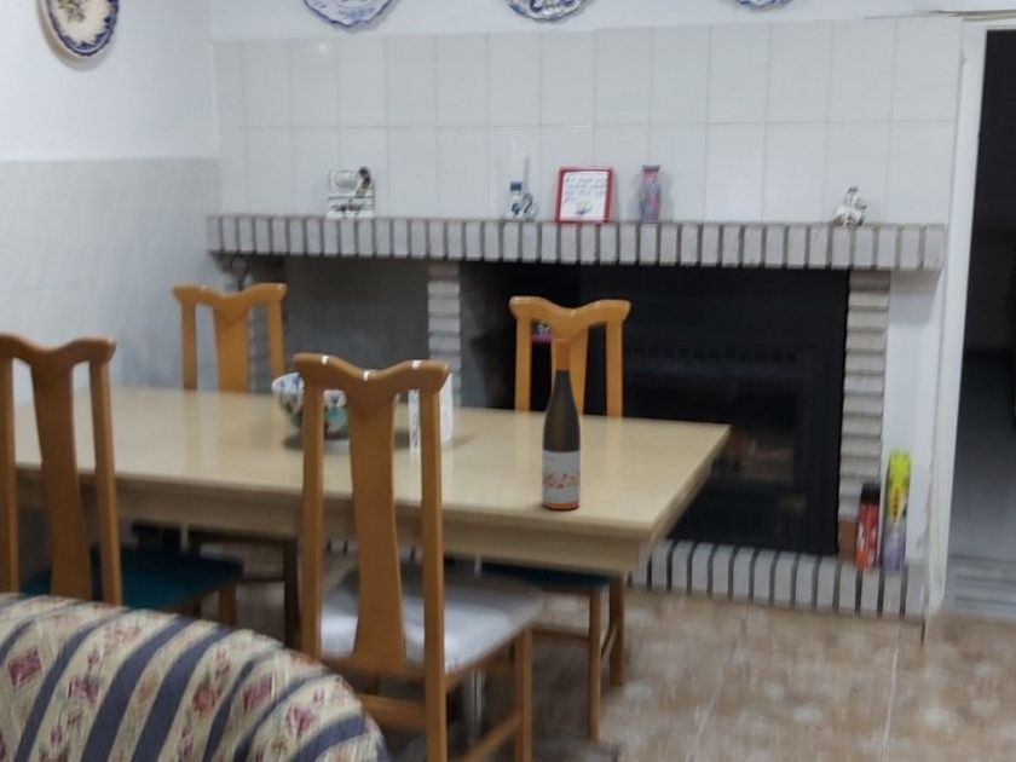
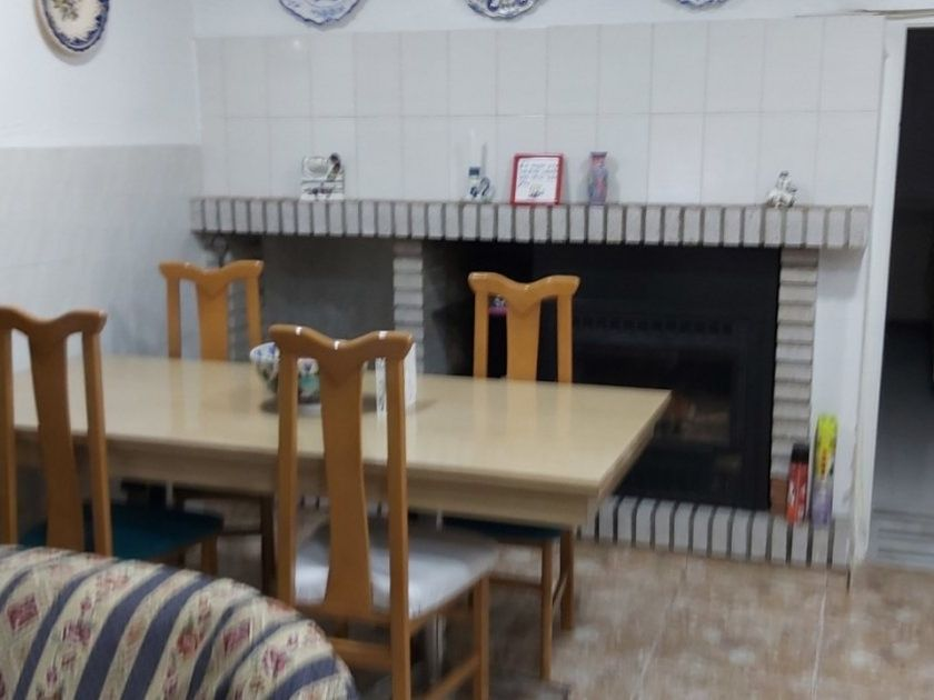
- wine bottle (561, 422)
